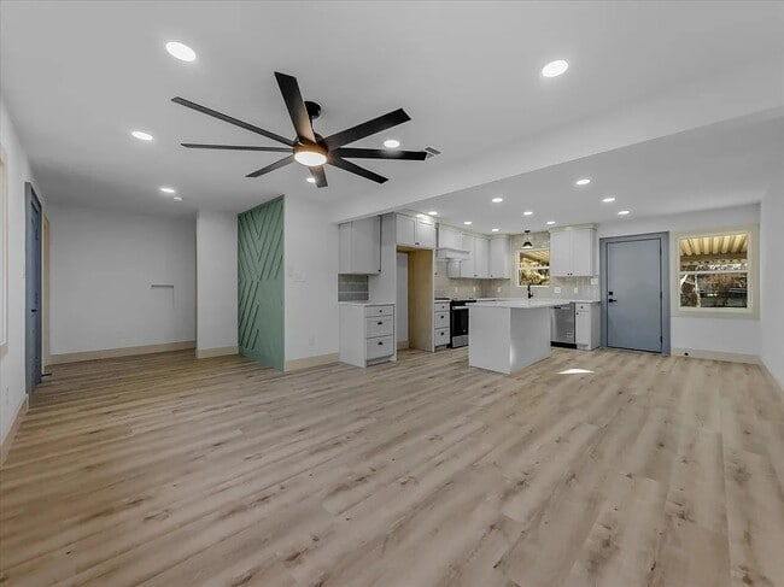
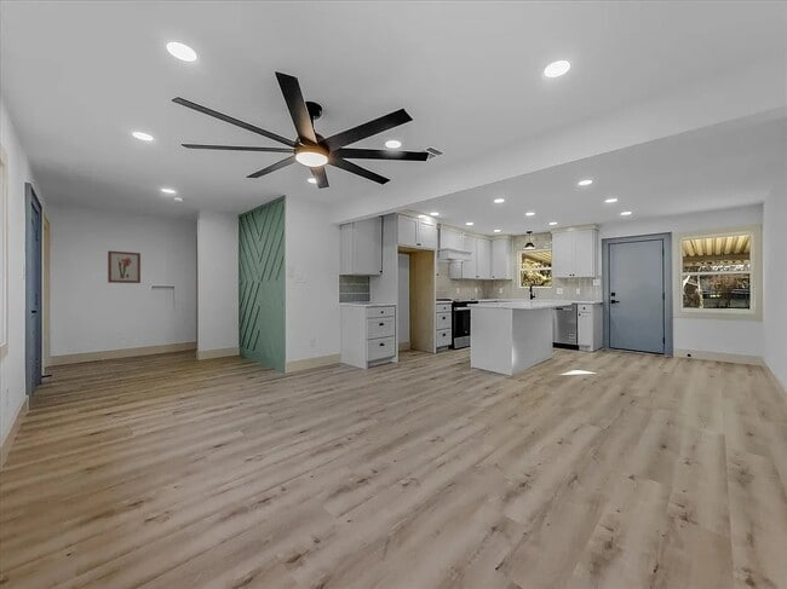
+ wall art (123, 267)
